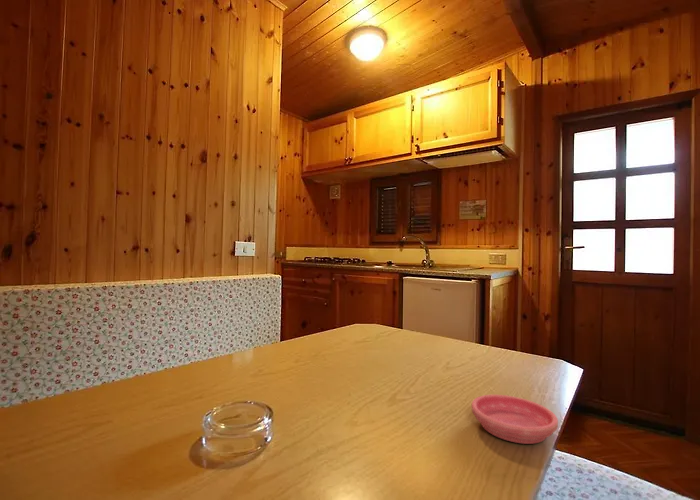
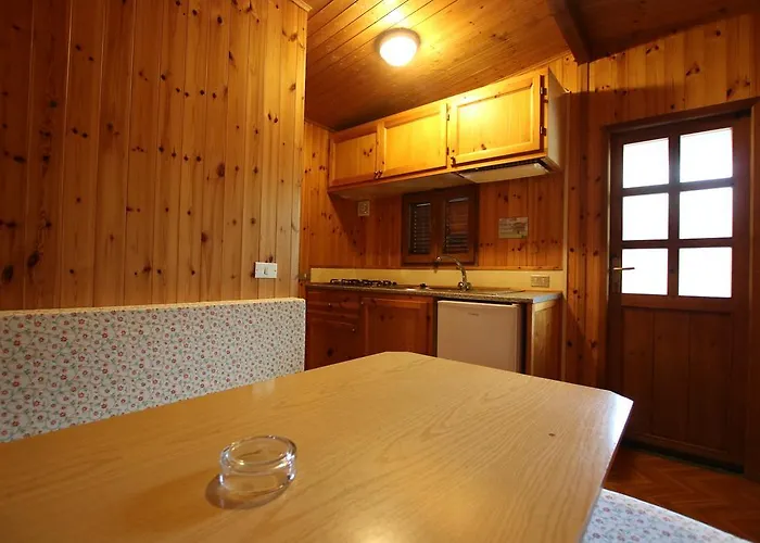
- saucer (512, 418)
